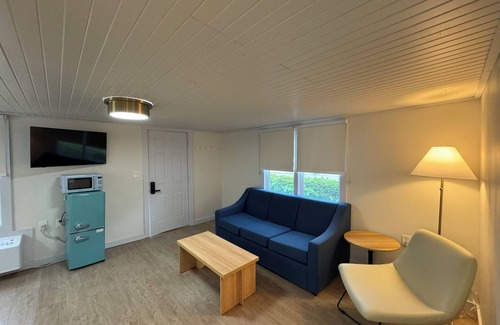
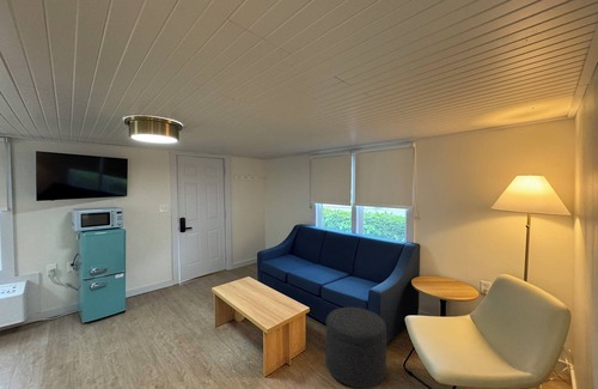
+ ottoman (355, 342)
